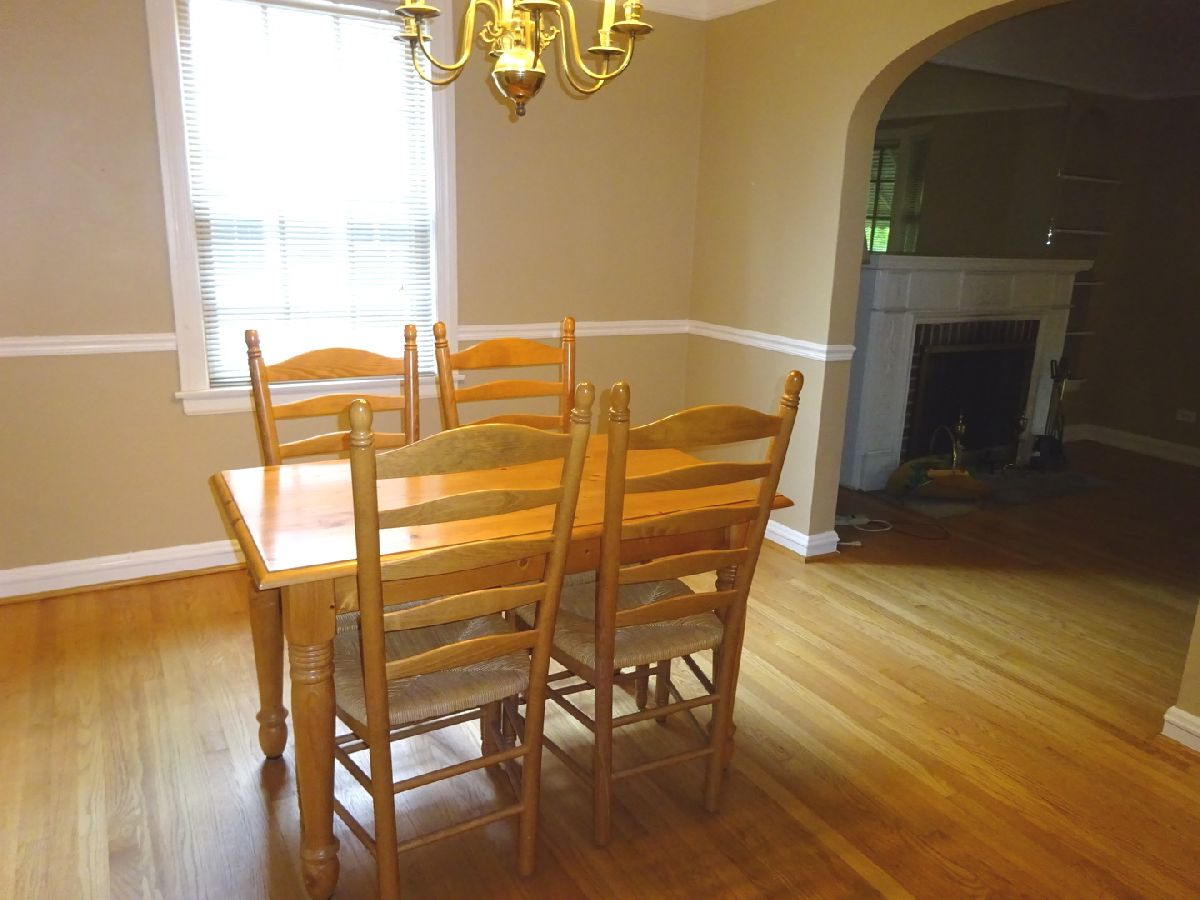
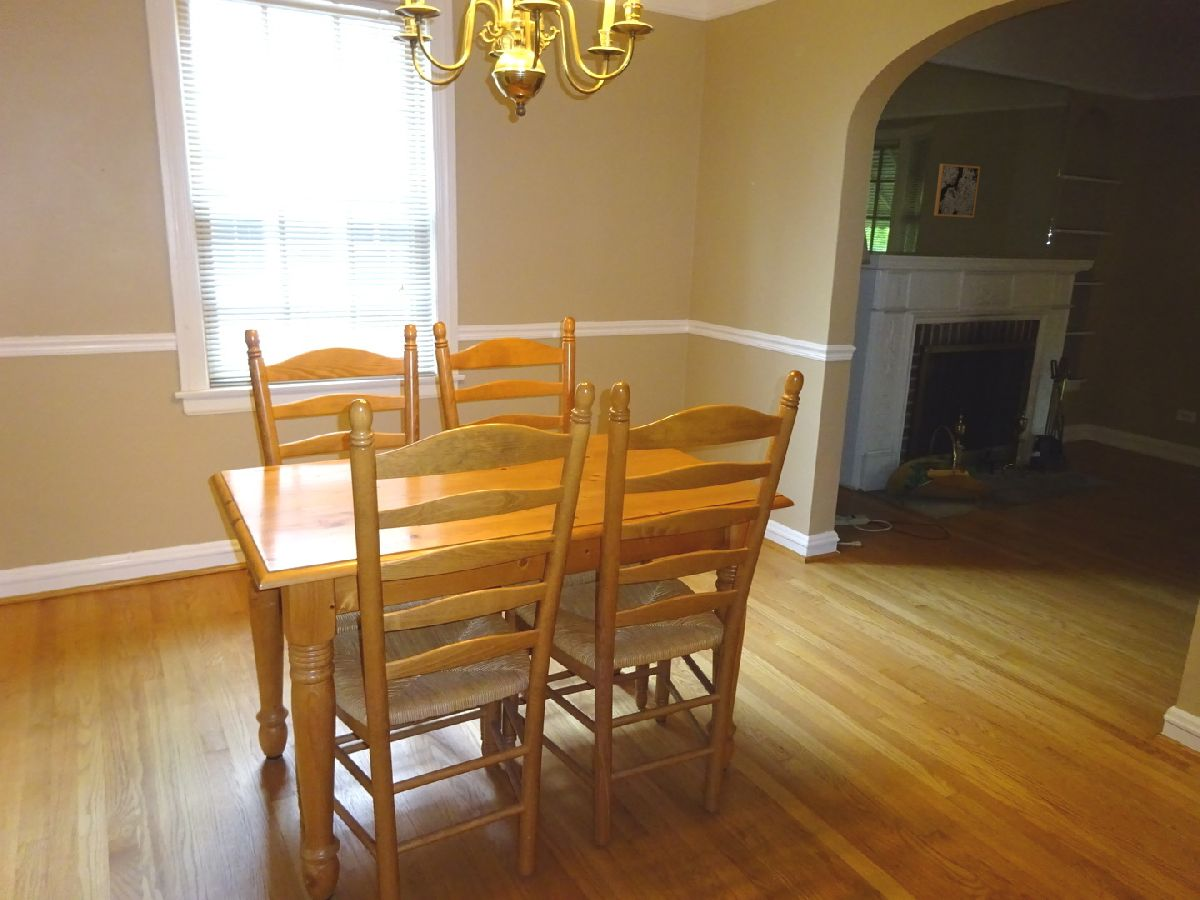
+ wall art (957, 191)
